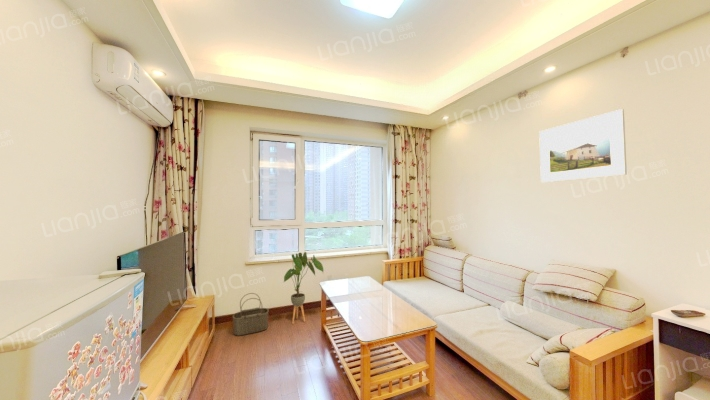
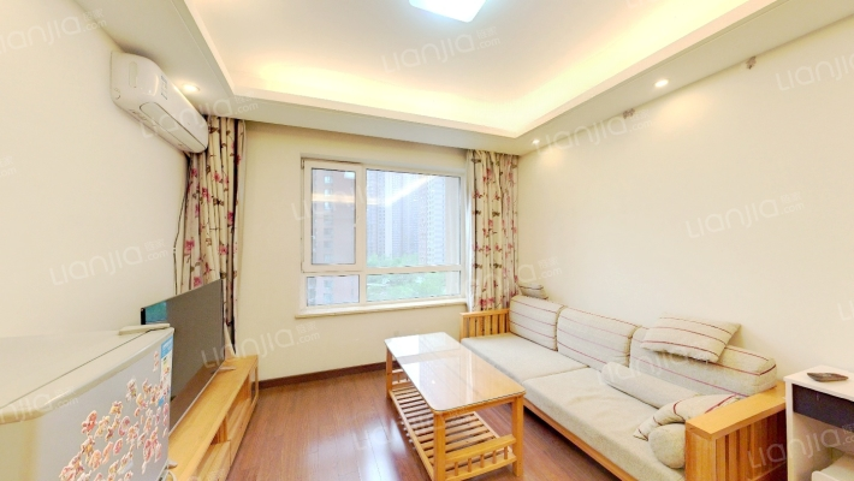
- house plant (299, 285)
- wicker basket (251, 312)
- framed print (577, 150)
